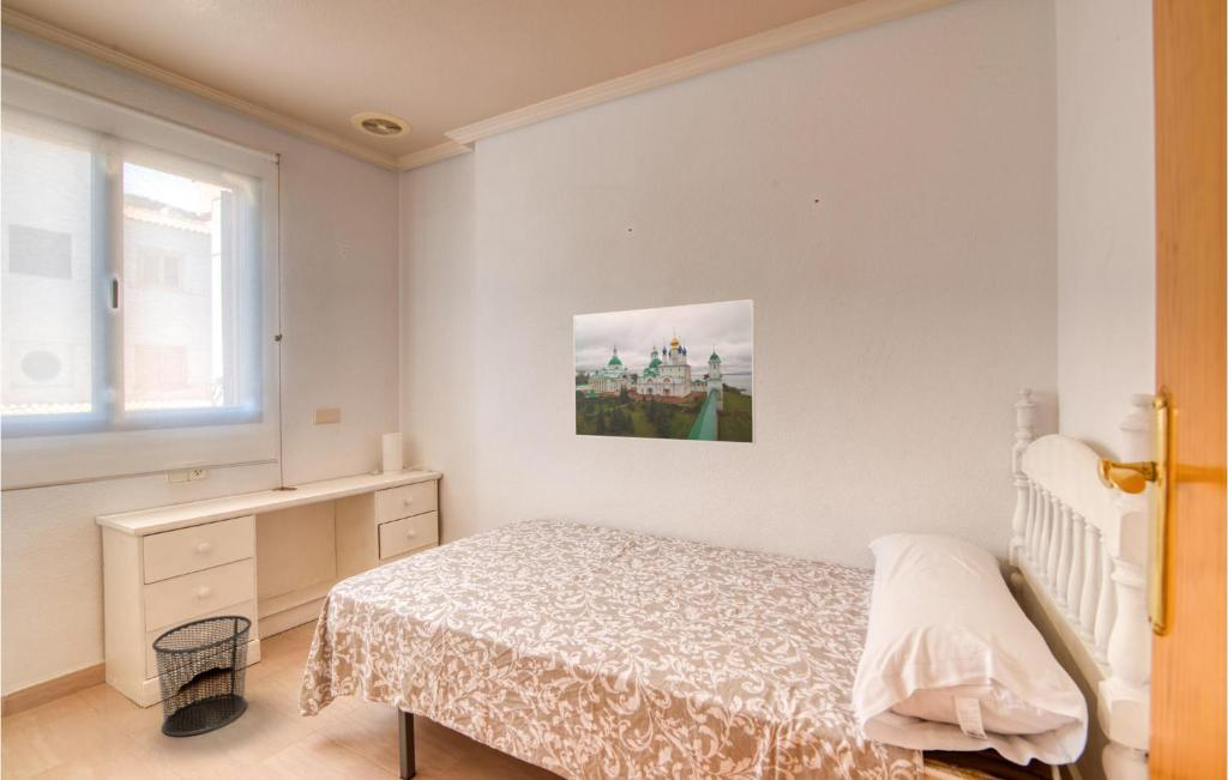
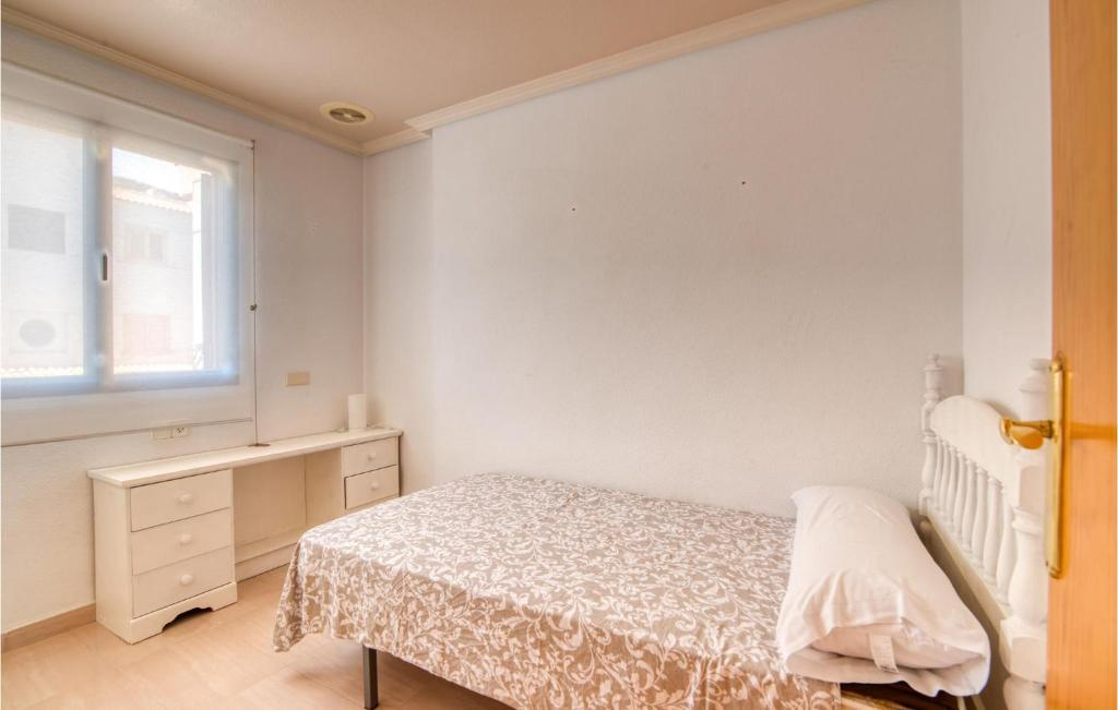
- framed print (656, 374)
- waste bin (204, 673)
